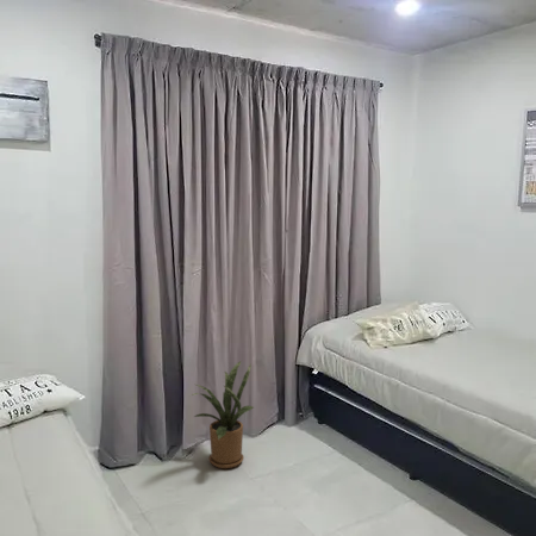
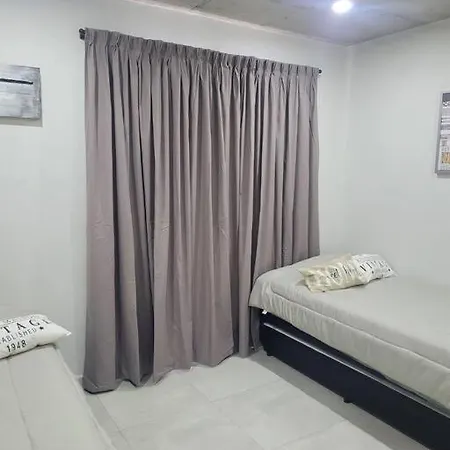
- house plant (222, 413)
